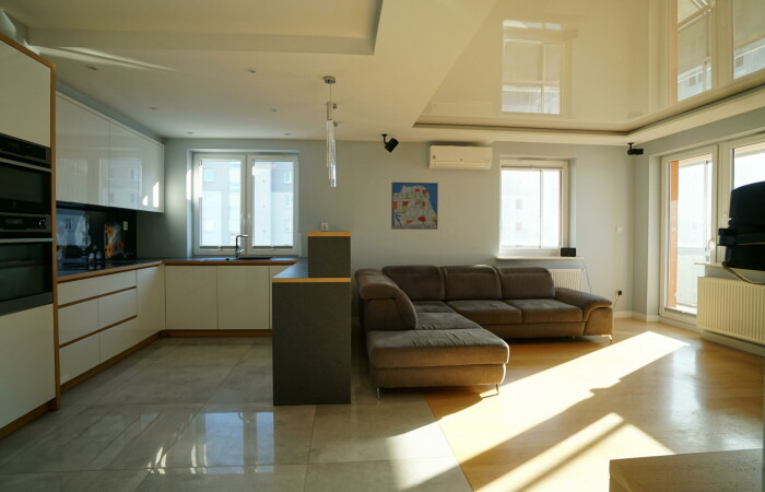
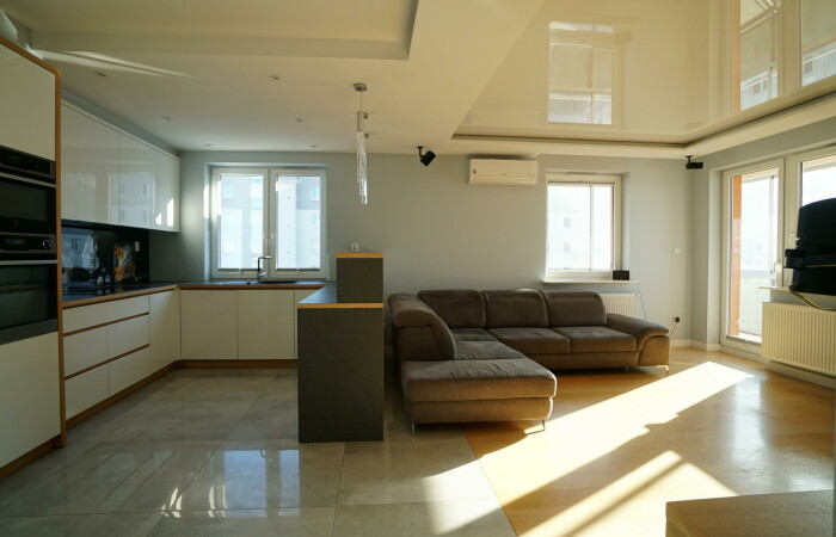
- wall art (414, 206)
